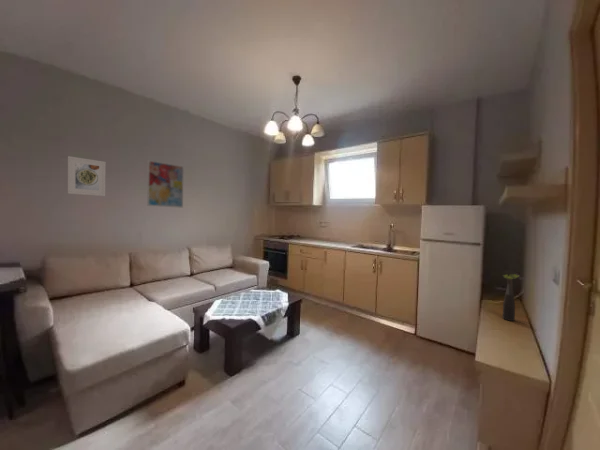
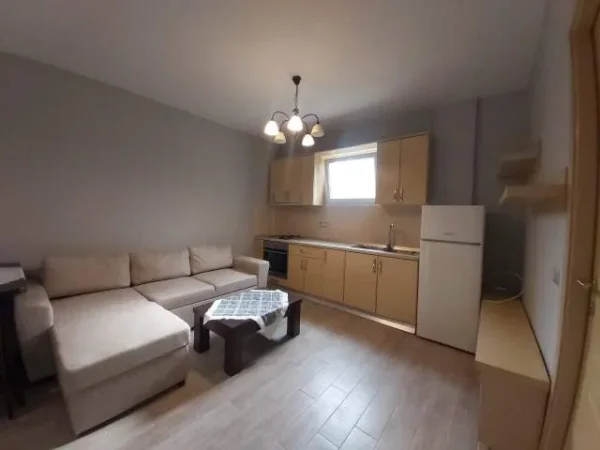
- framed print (87, 177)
- plant (508, 295)
- wall art (166, 185)
